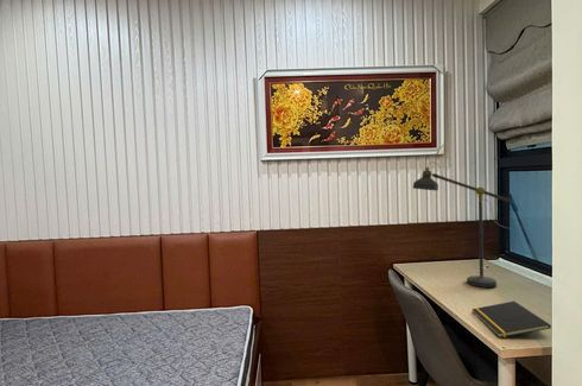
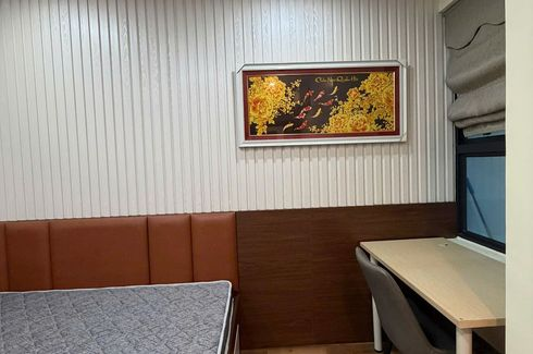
- notepad (507, 317)
- desk lamp (479, 221)
